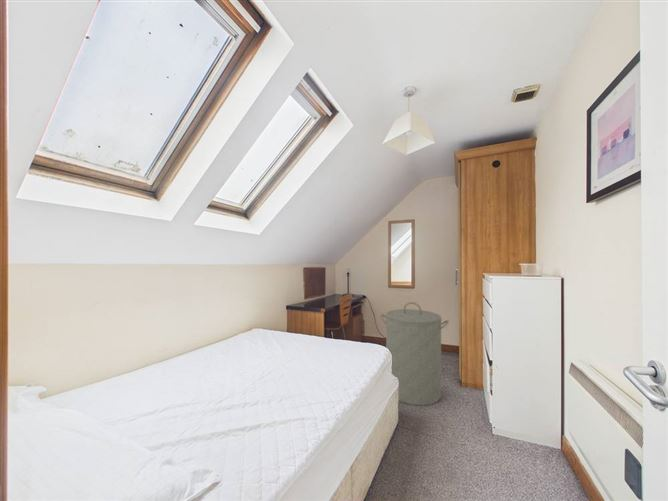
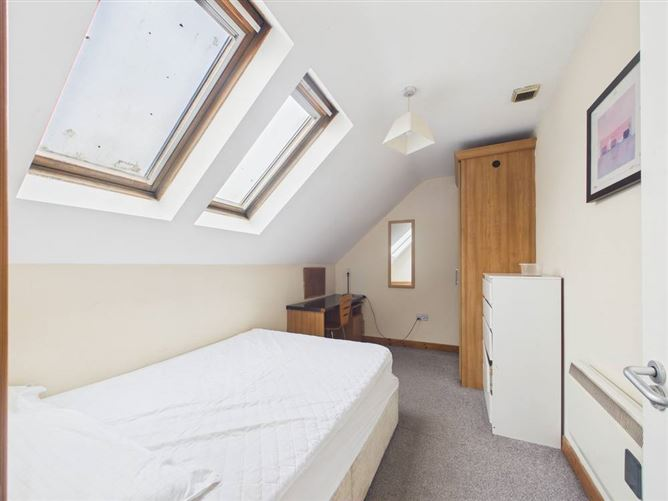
- laundry hamper (413, 347)
